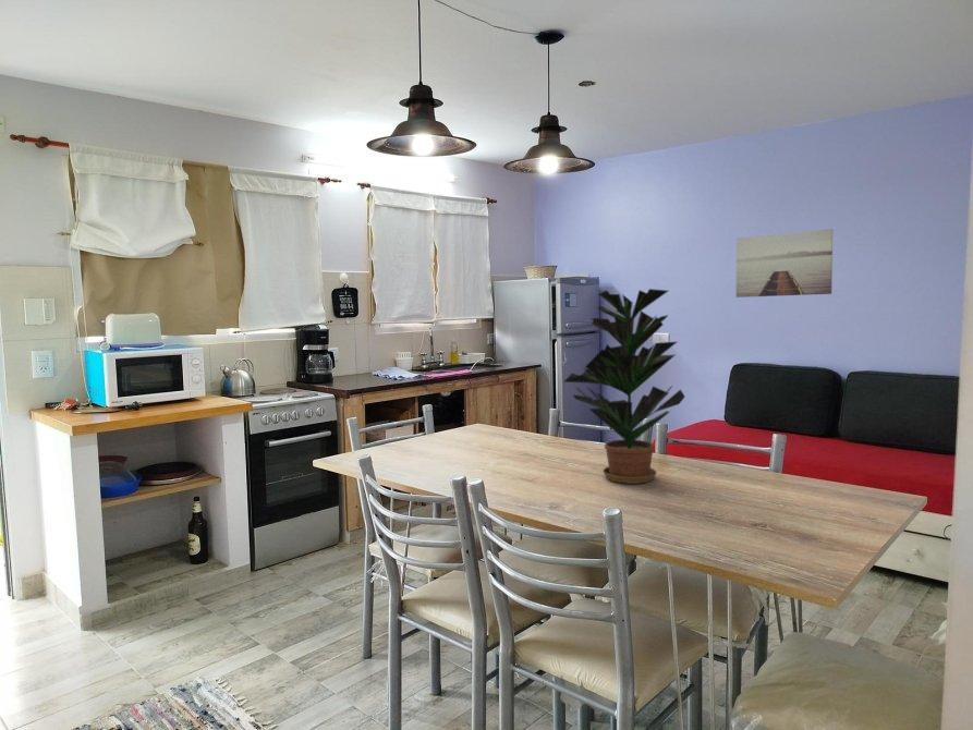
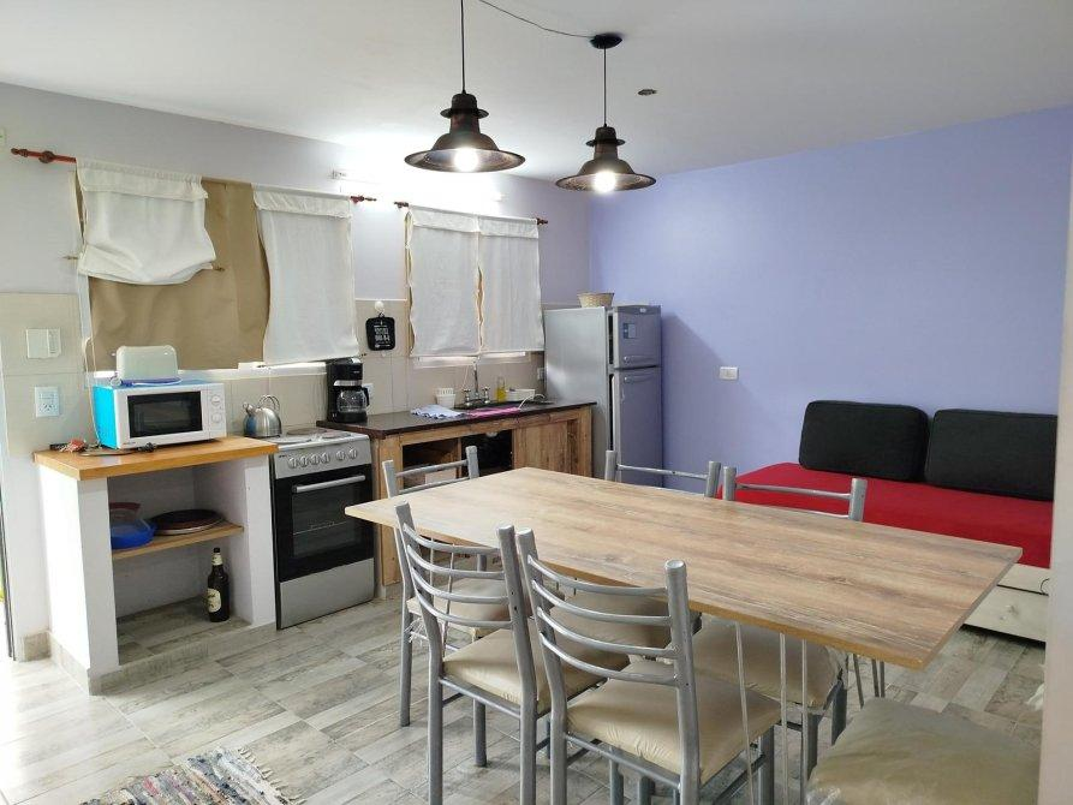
- wall art (781, 265)
- potted plant (618, 385)
